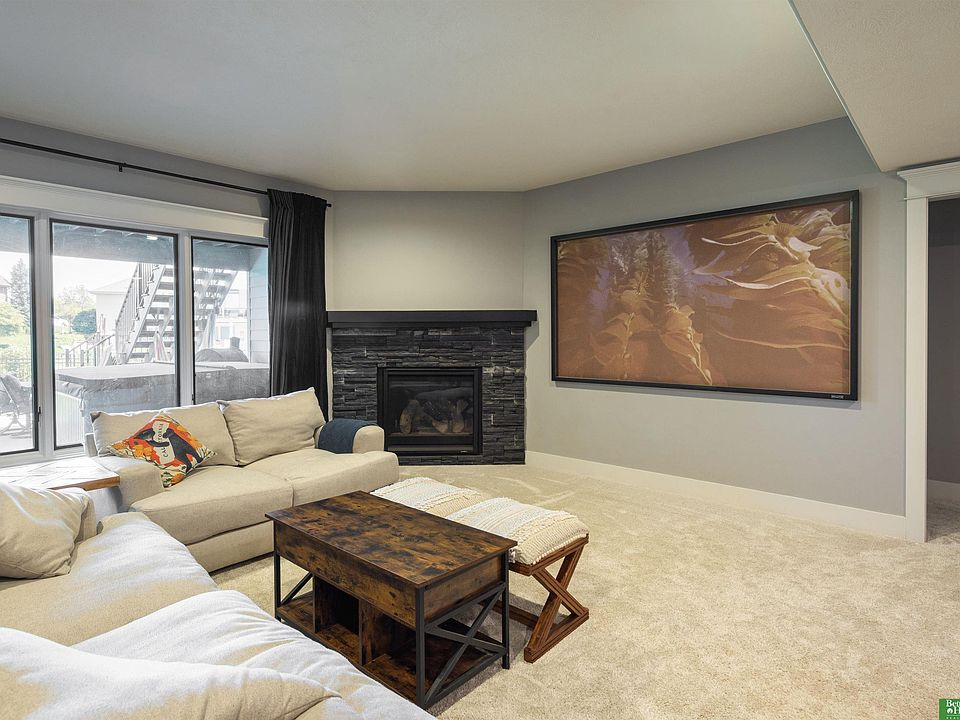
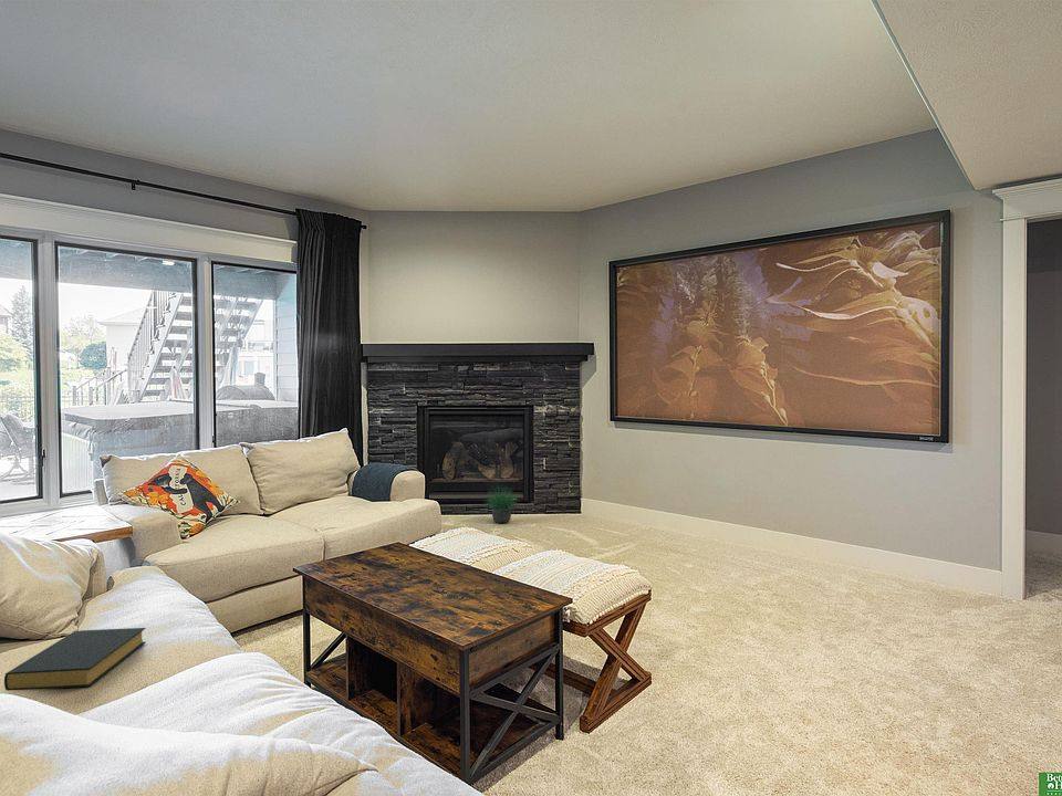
+ hardback book (81, 656)
+ potted plant (501, 500)
